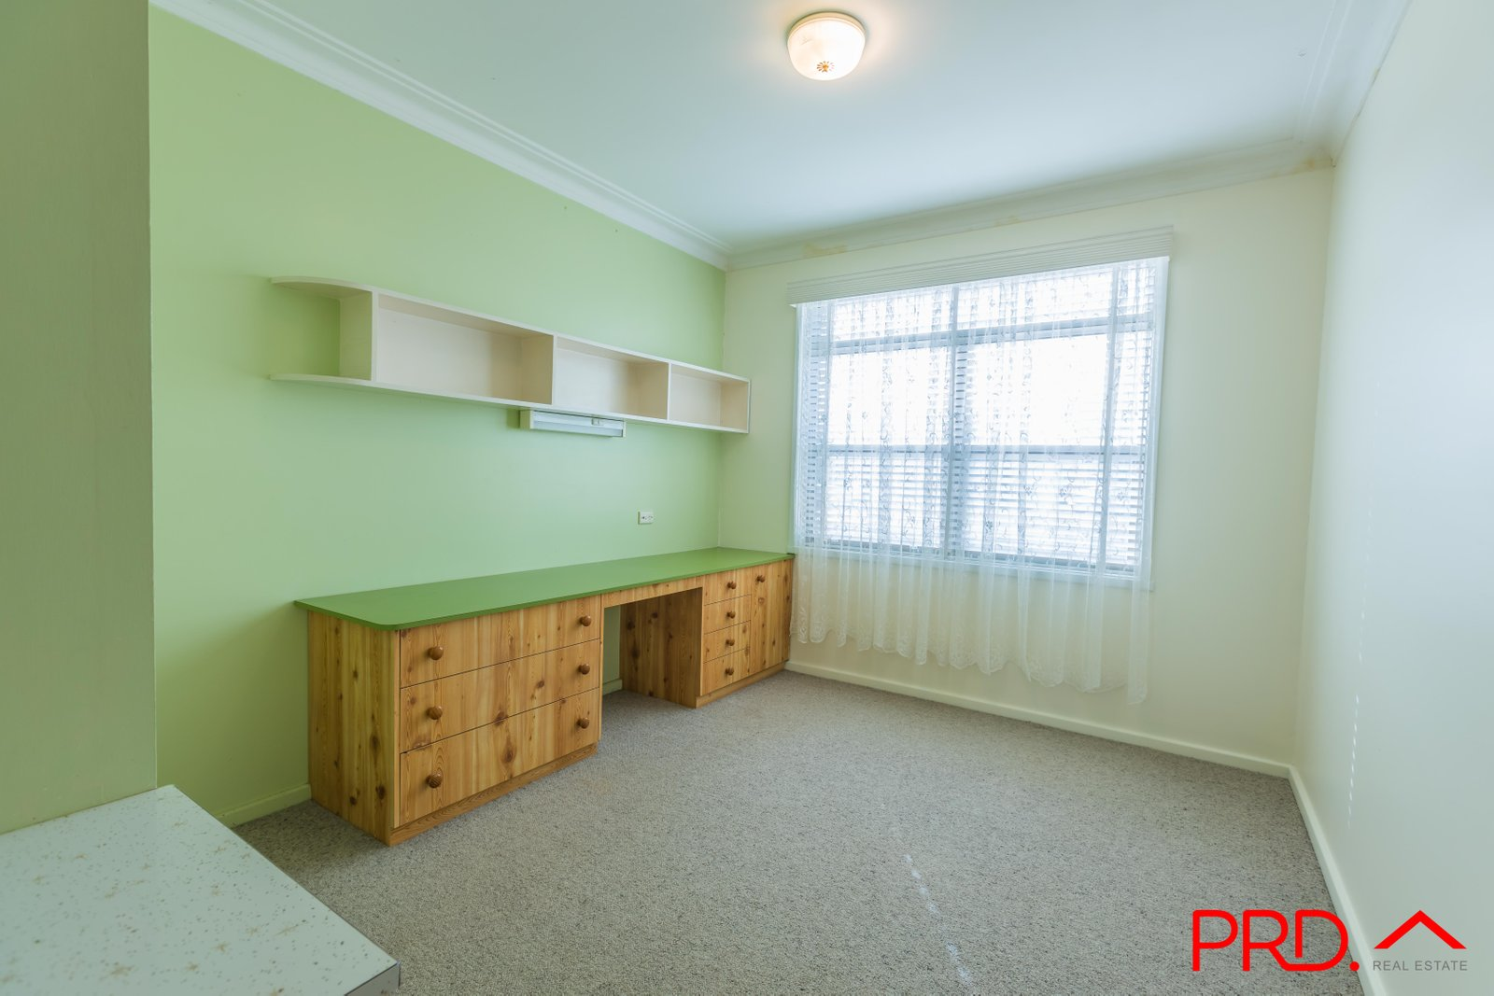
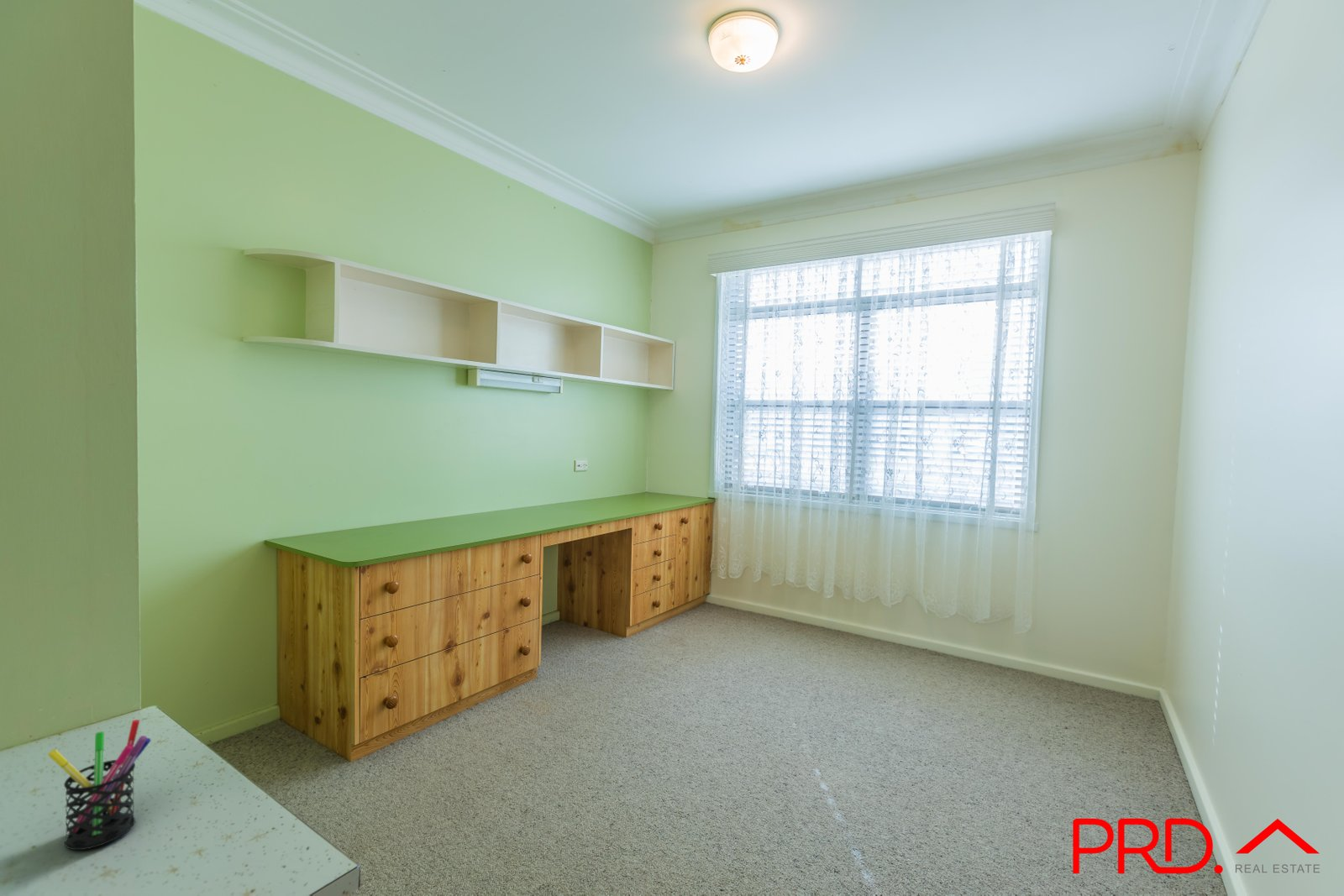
+ pen holder (104, 777)
